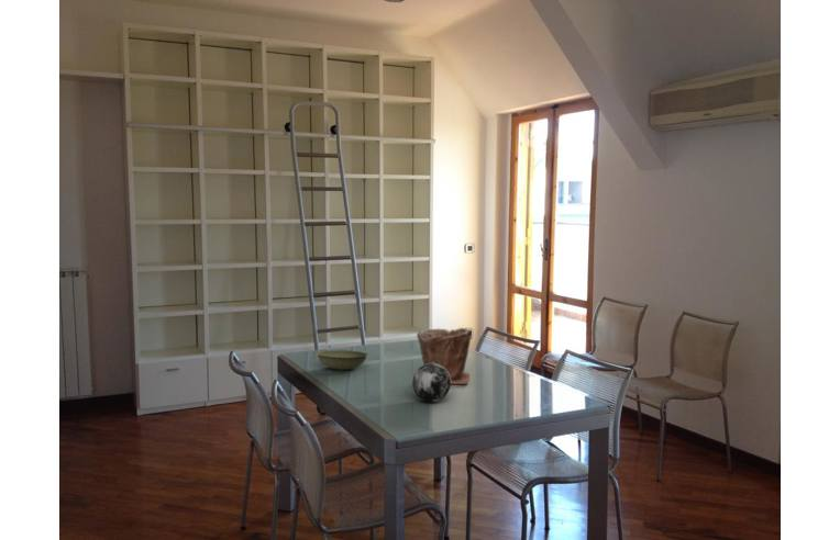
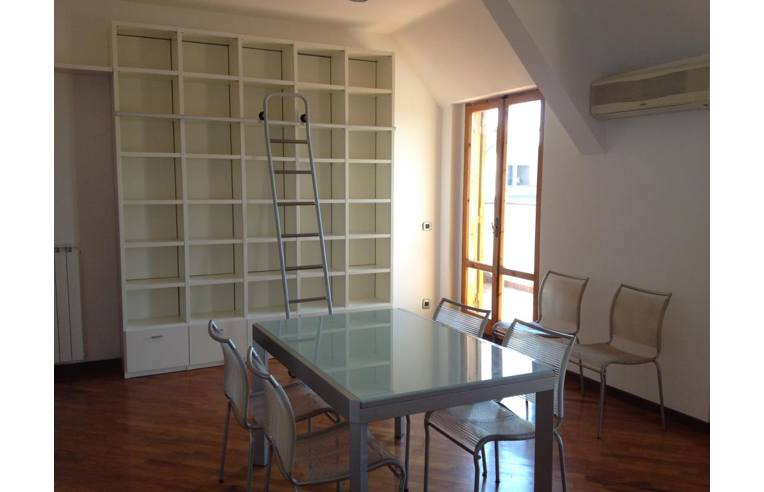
- plant pot (444, 353)
- decorative orb (431, 382)
- bowl (342, 360)
